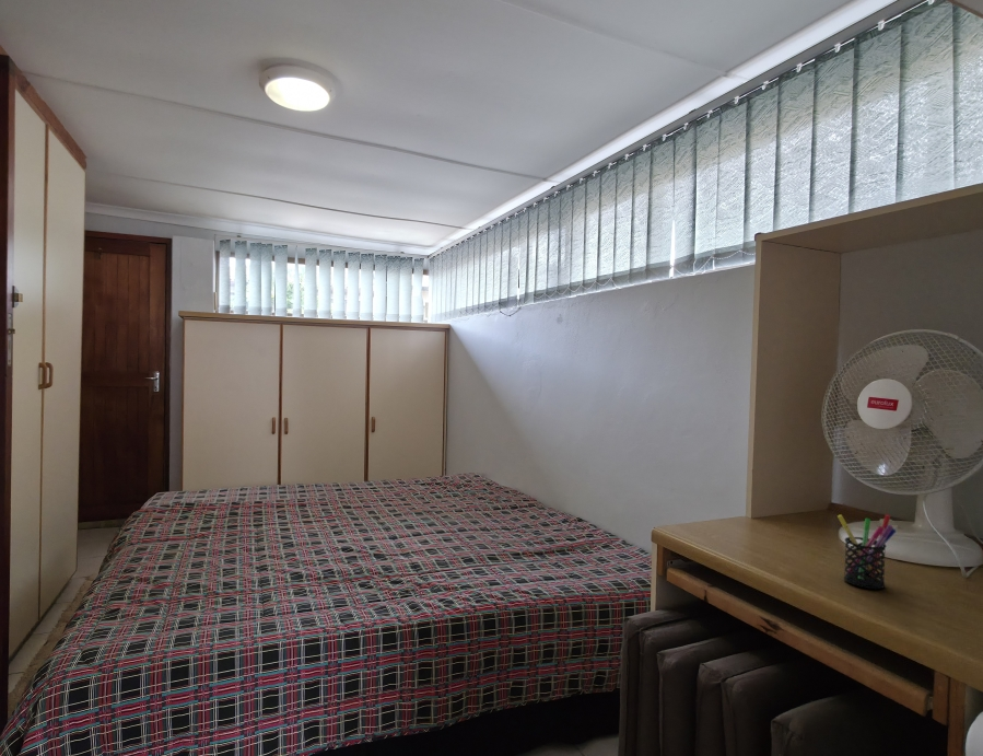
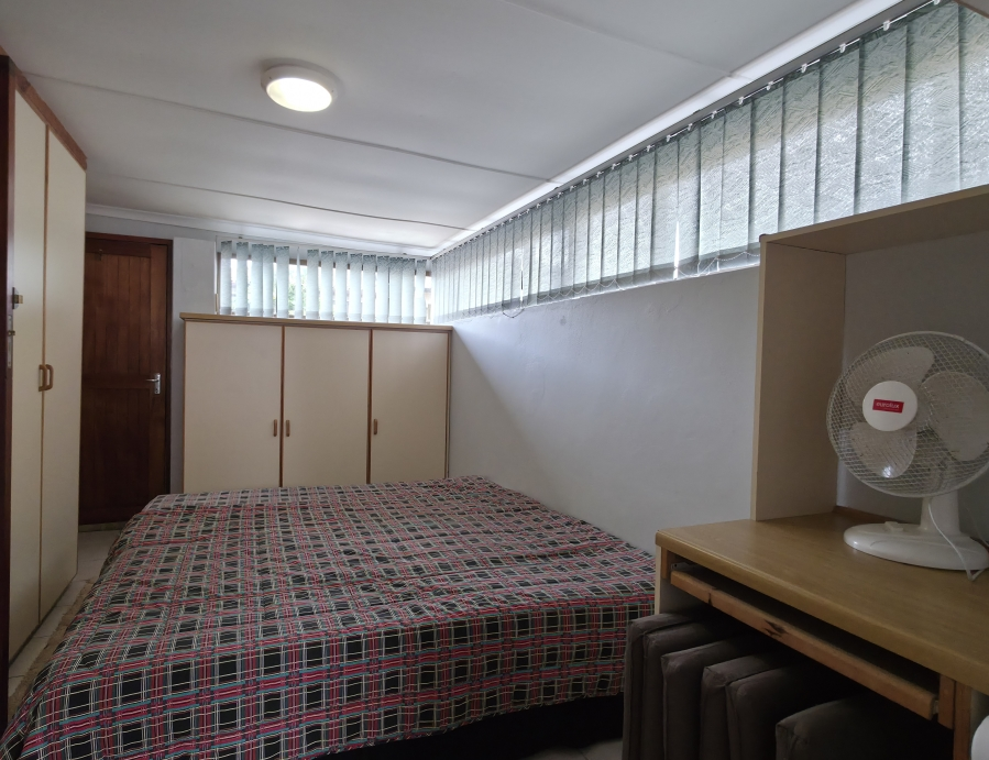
- pen holder (867, 546)
